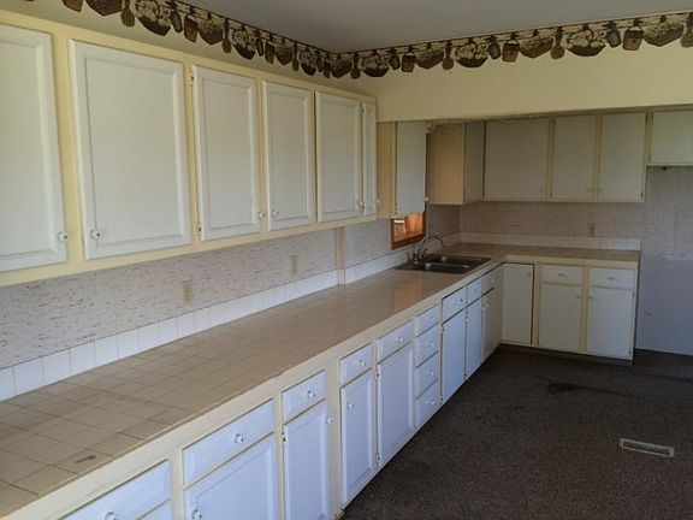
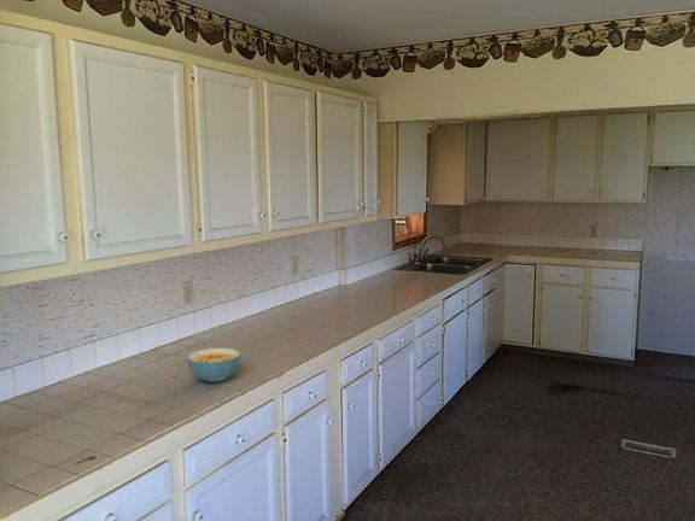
+ cereal bowl (215, 367)
